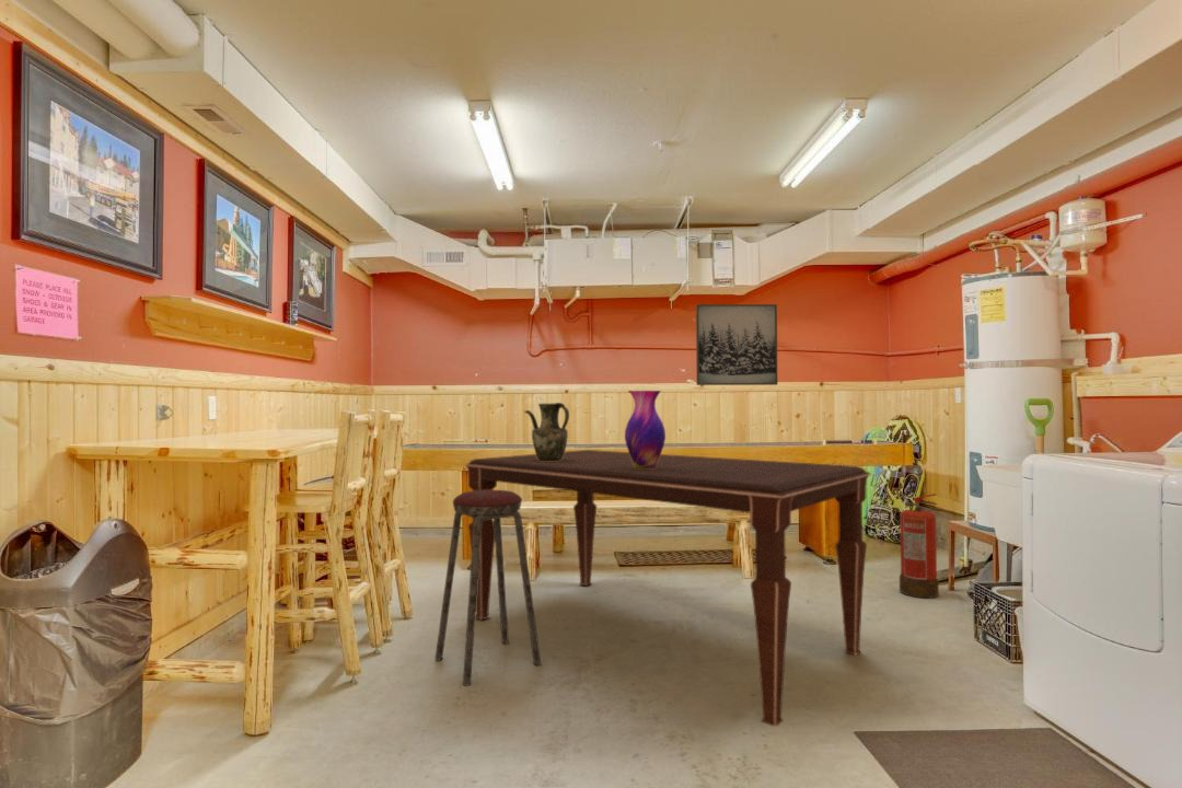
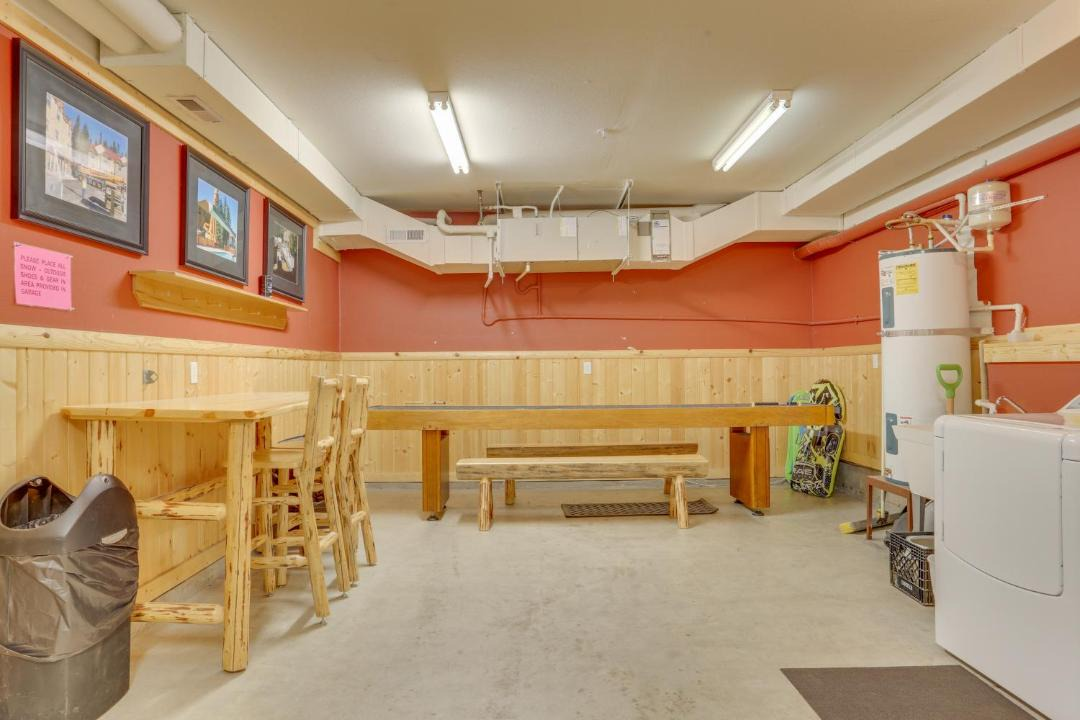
- dining table (661, 501)
- music stool (477, 577)
- fire extinguisher (917, 543)
- wall art (737, 345)
- pitcher (545, 430)
- vase (645, 428)
